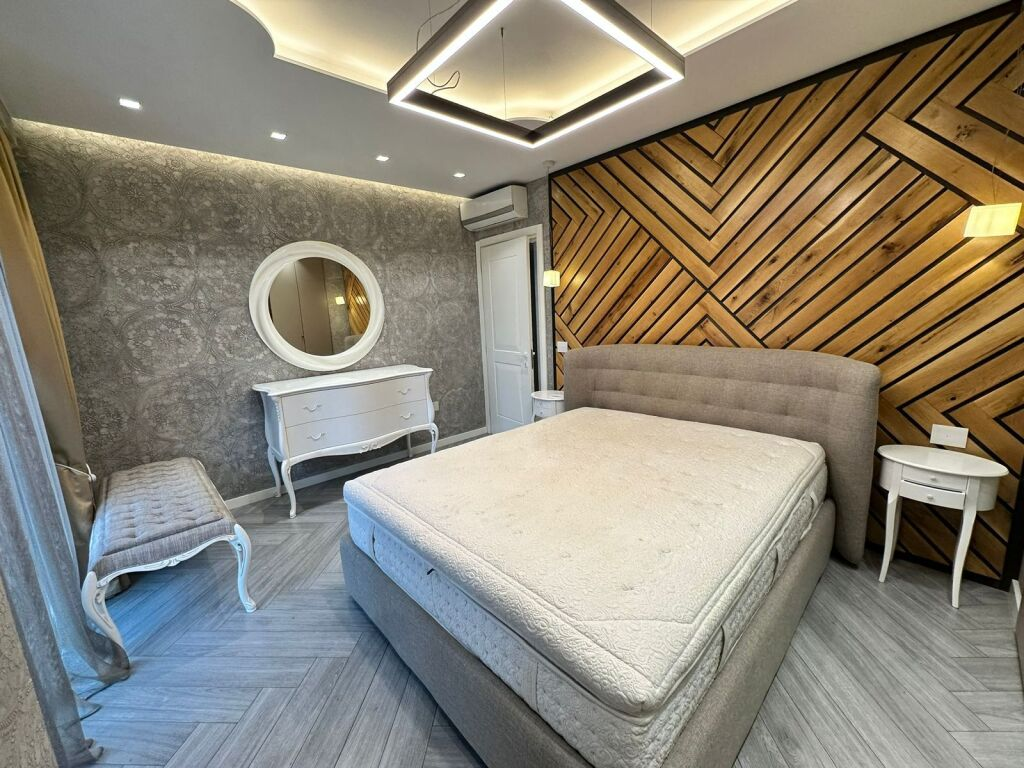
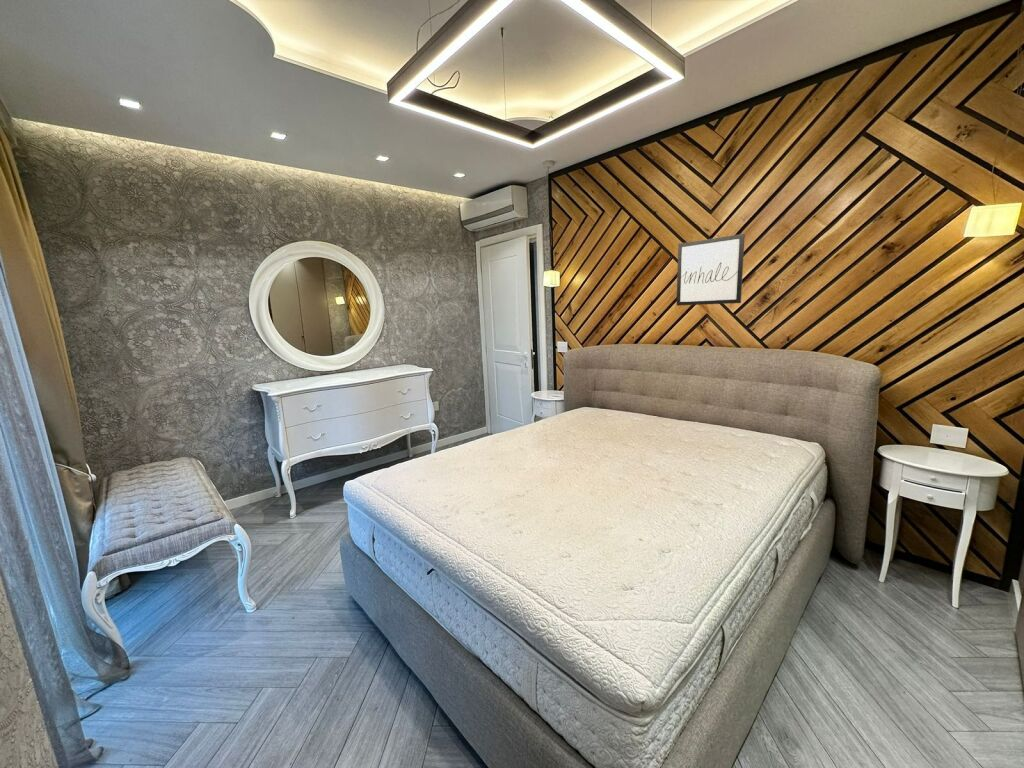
+ wall art (708, 272)
